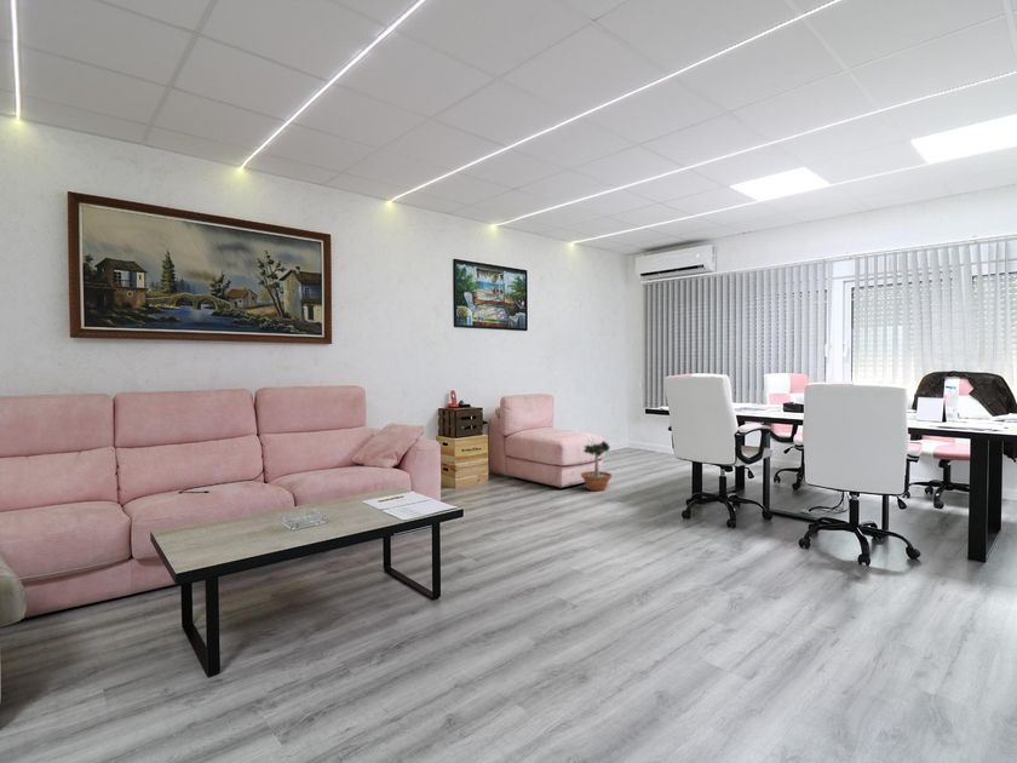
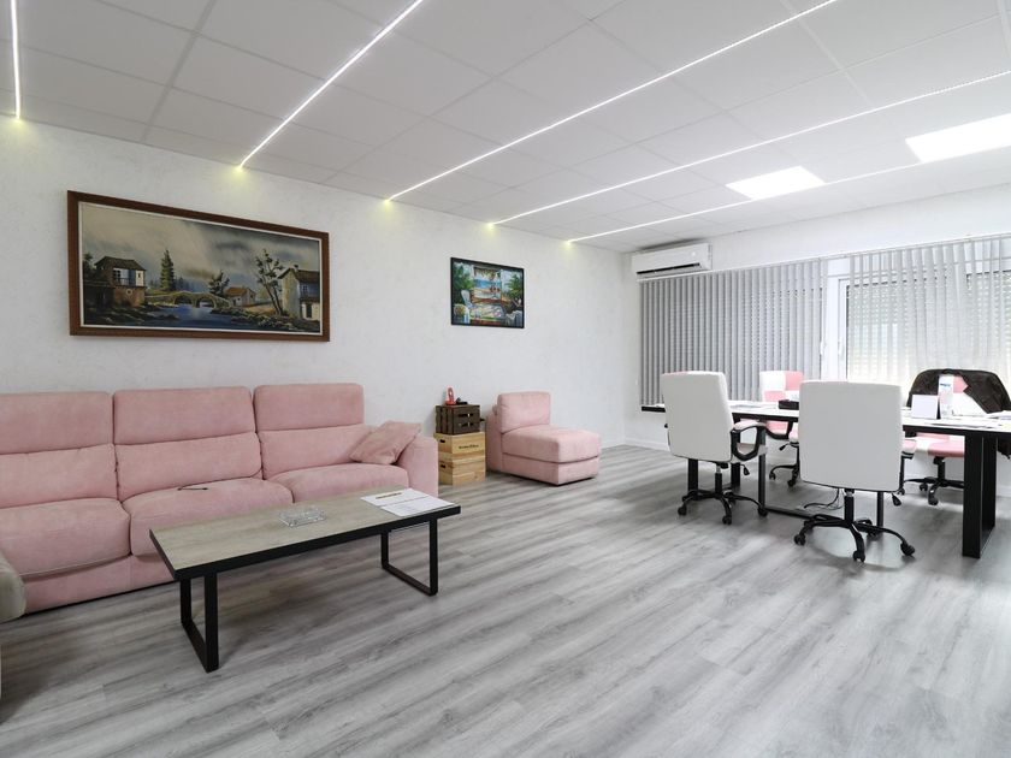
- potted tree (596, 463)
